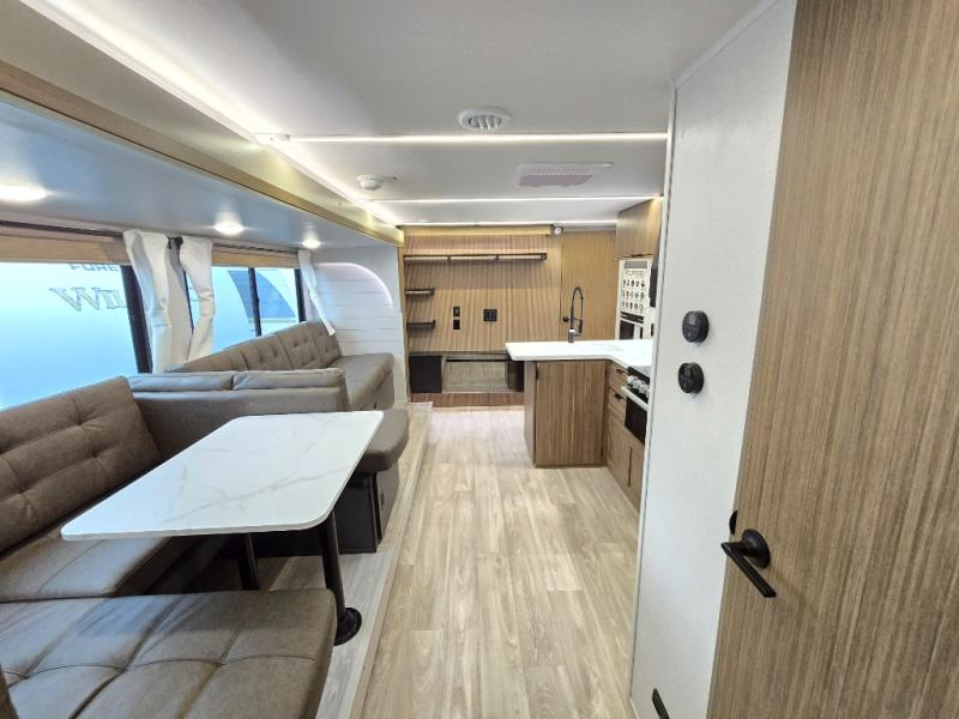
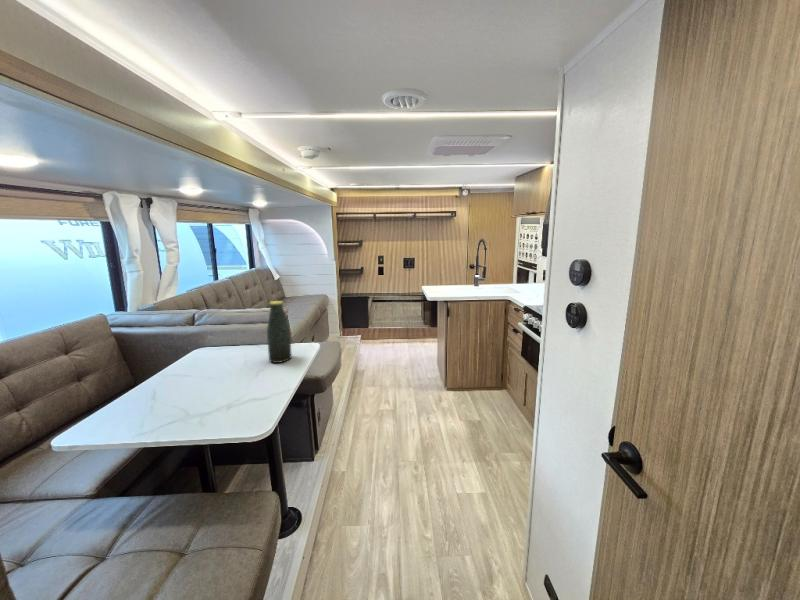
+ bottle (278, 331)
